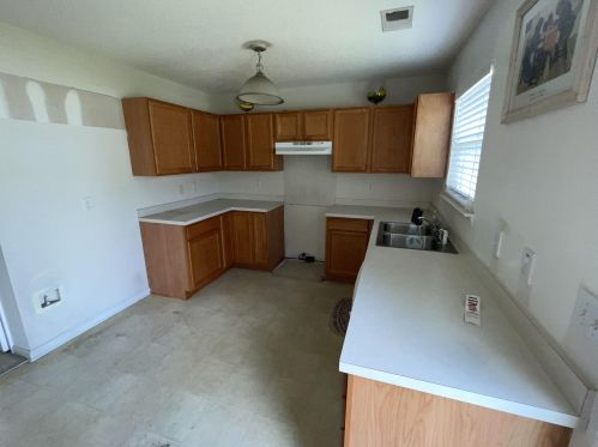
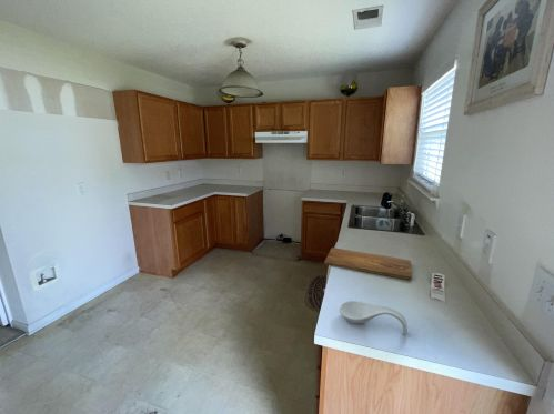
+ spoon rest (372, 314)
+ cutting board (366, 261)
